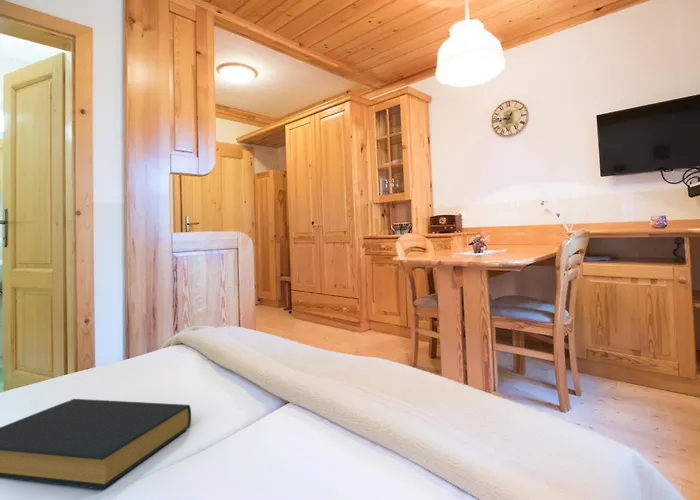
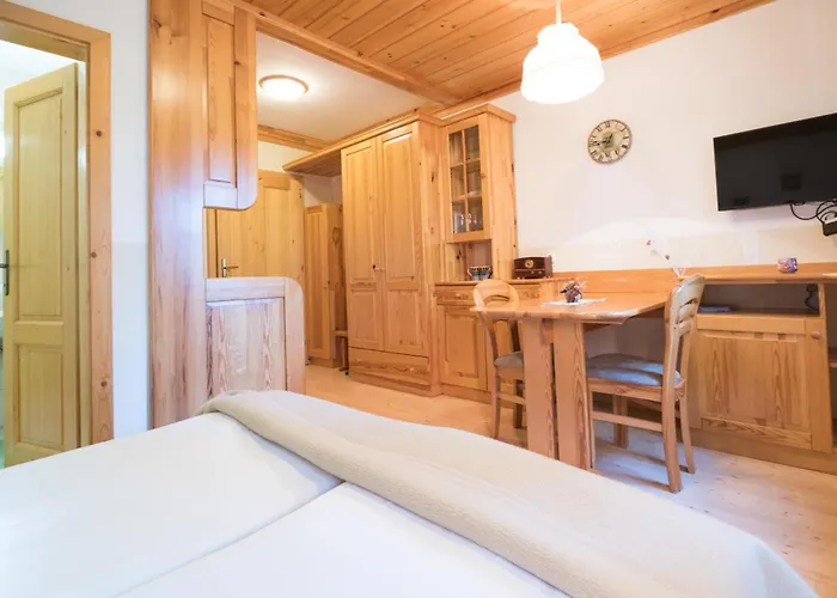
- hardback book (86, 434)
